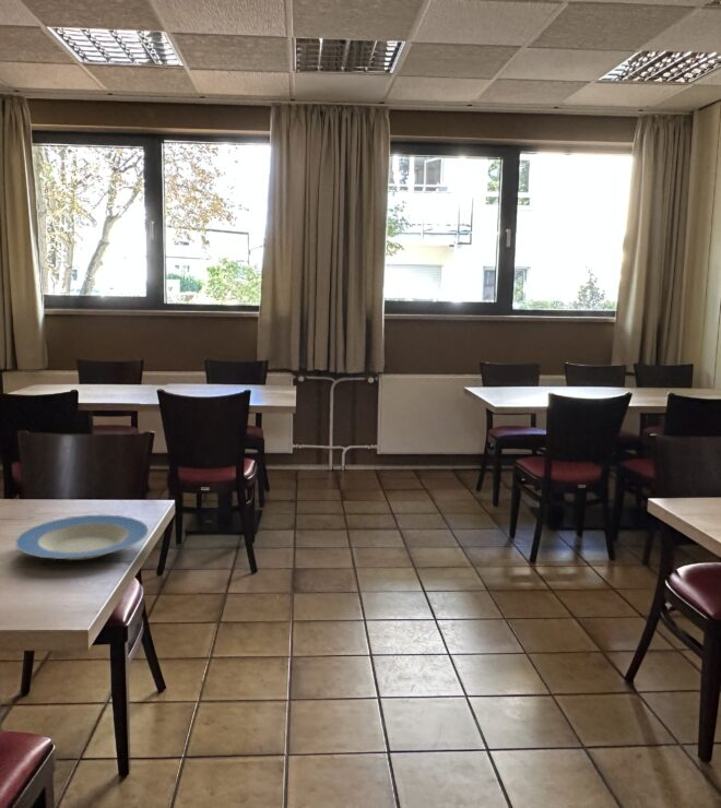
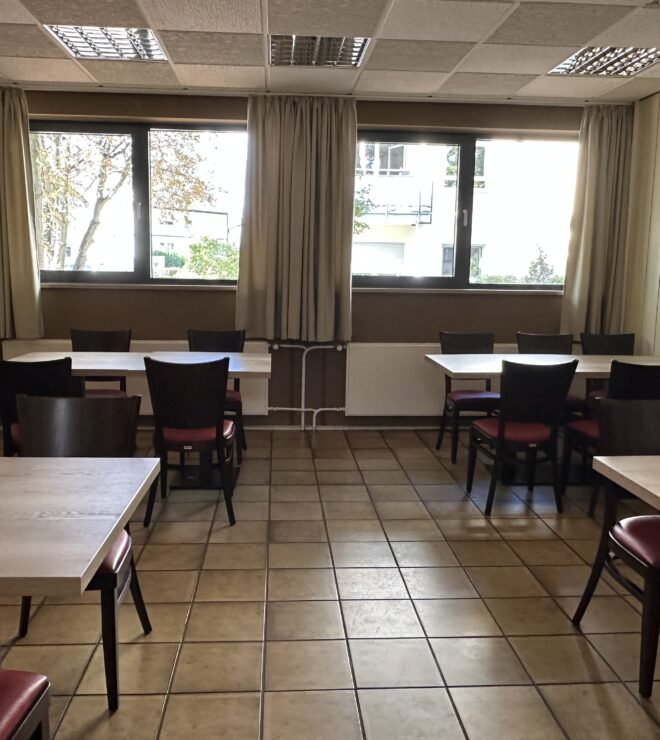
- plate (84, 542)
